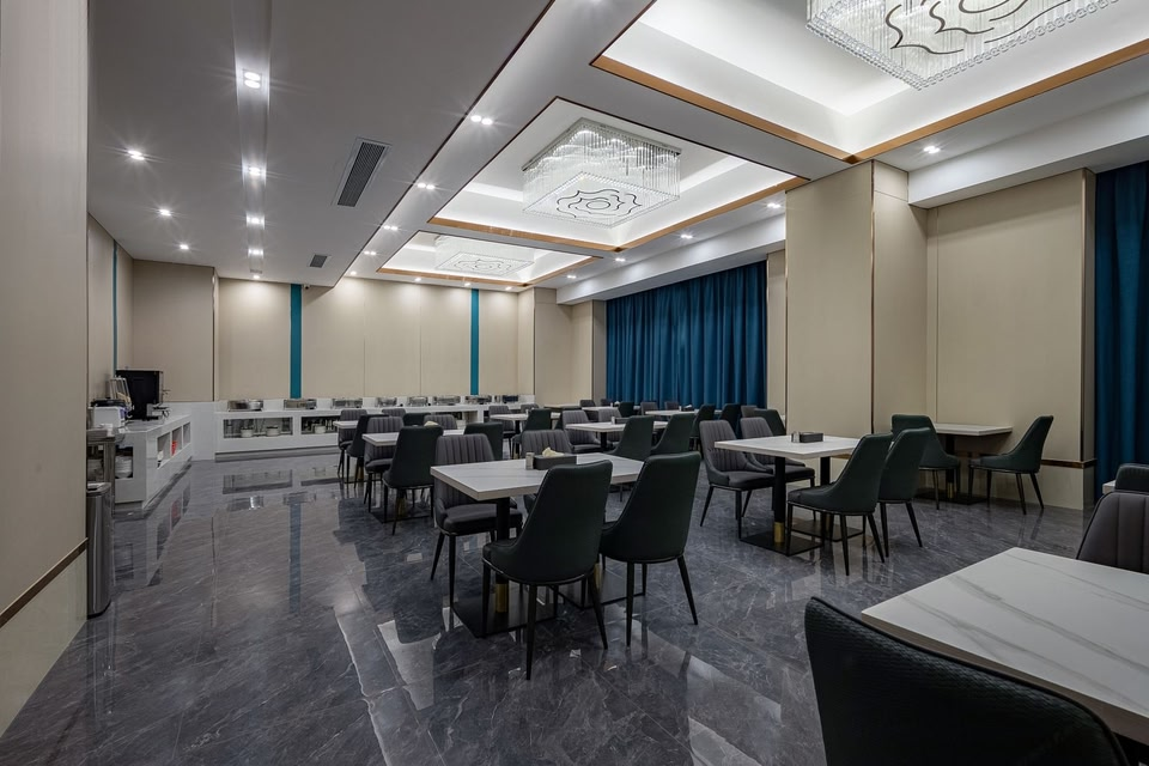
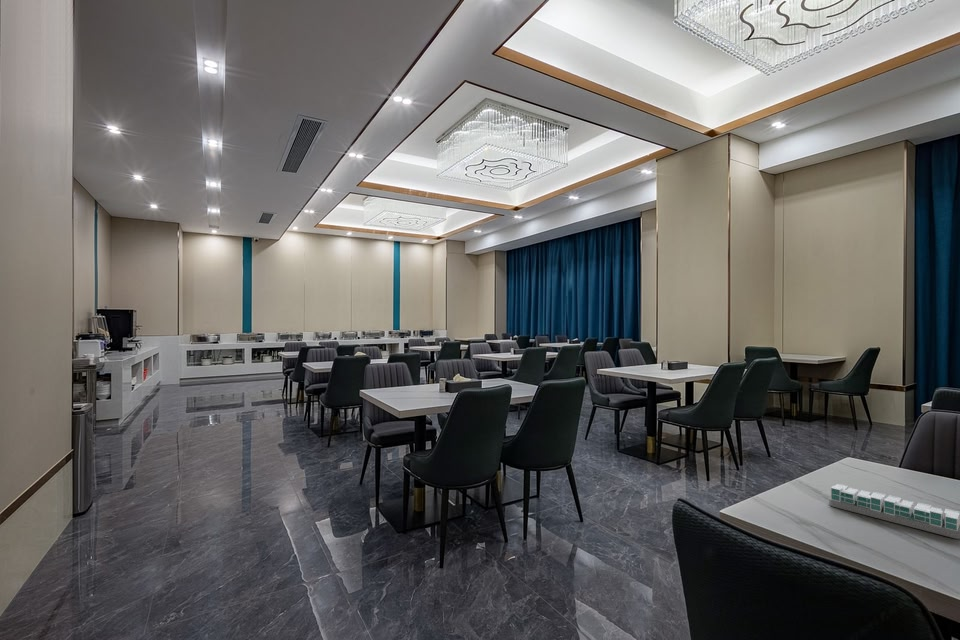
+ architectural model (891, 507)
